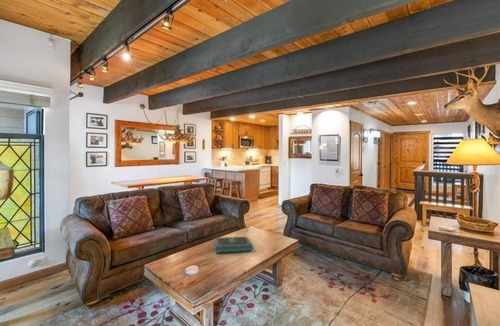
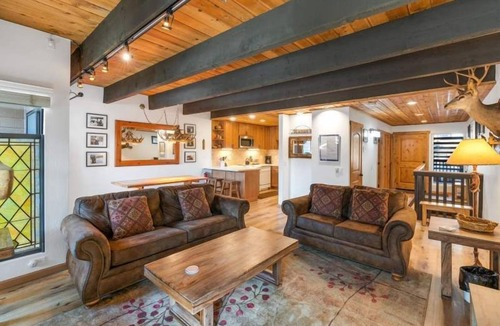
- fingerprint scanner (232, 242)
